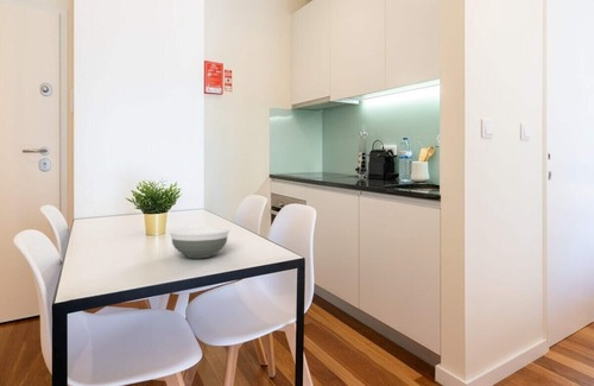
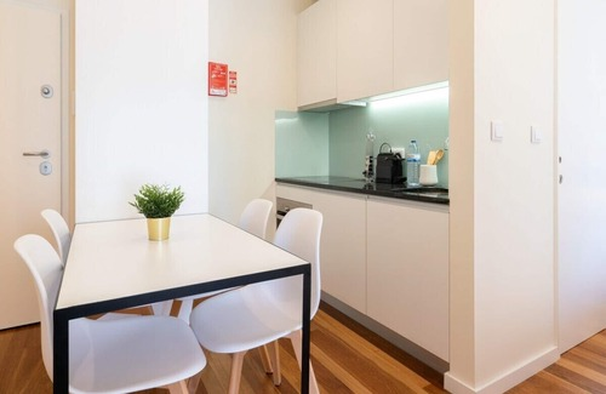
- bowl (200, 242)
